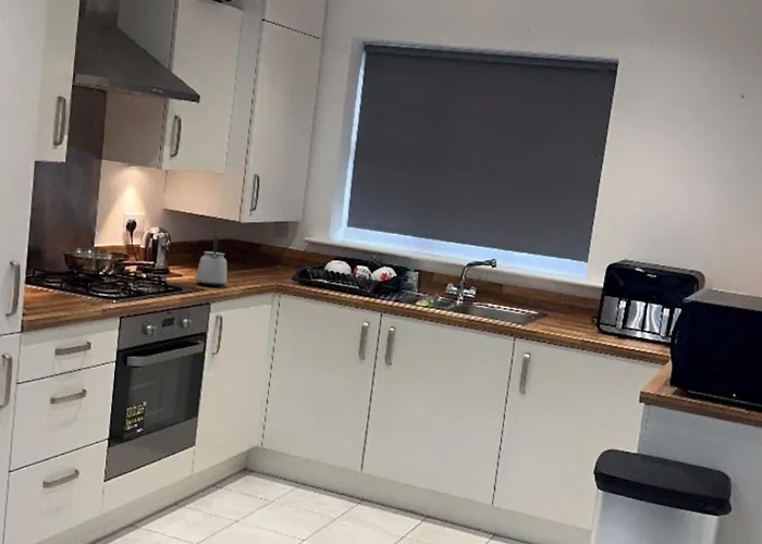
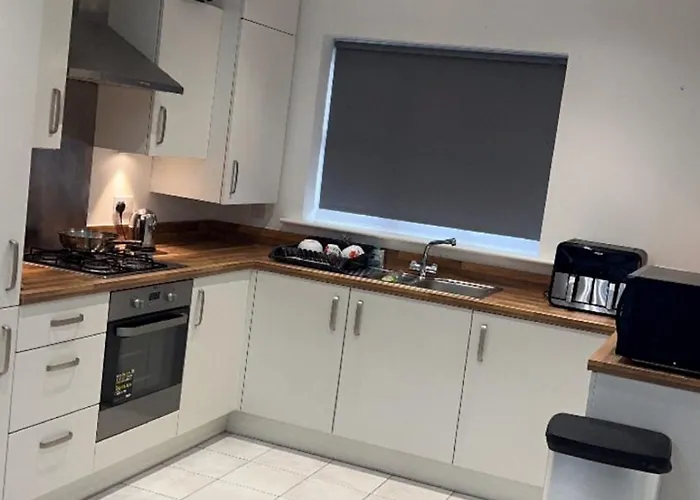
- kettle (213, 258)
